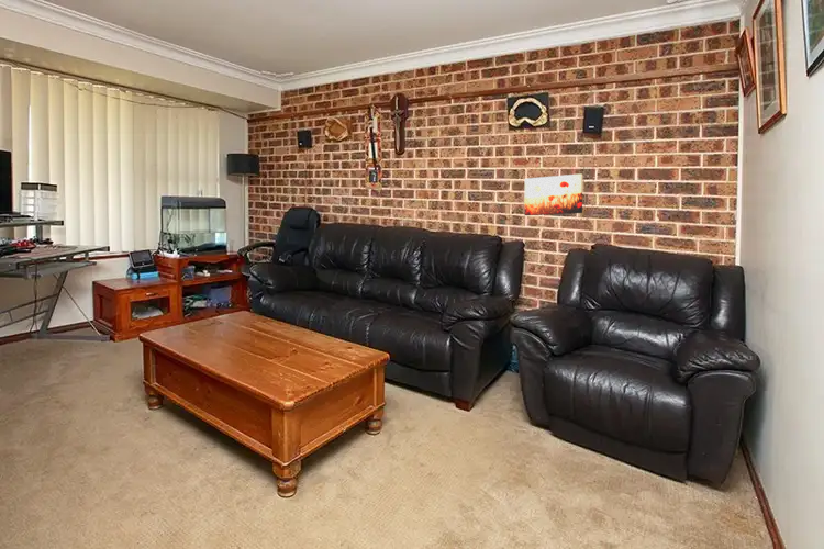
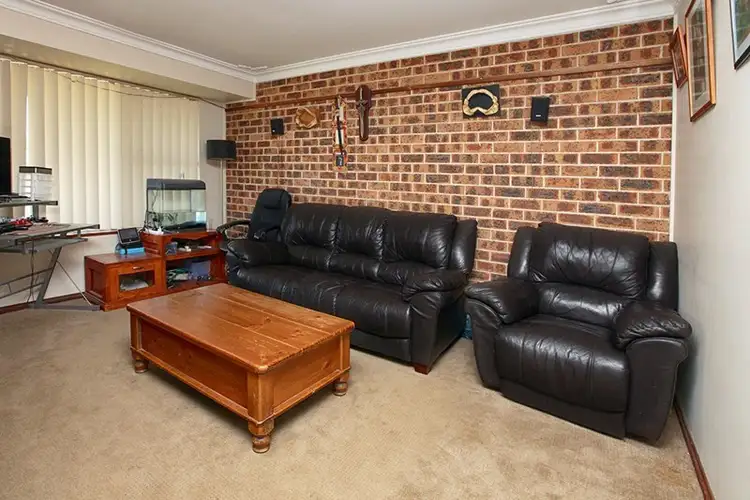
- wall art (553, 195)
